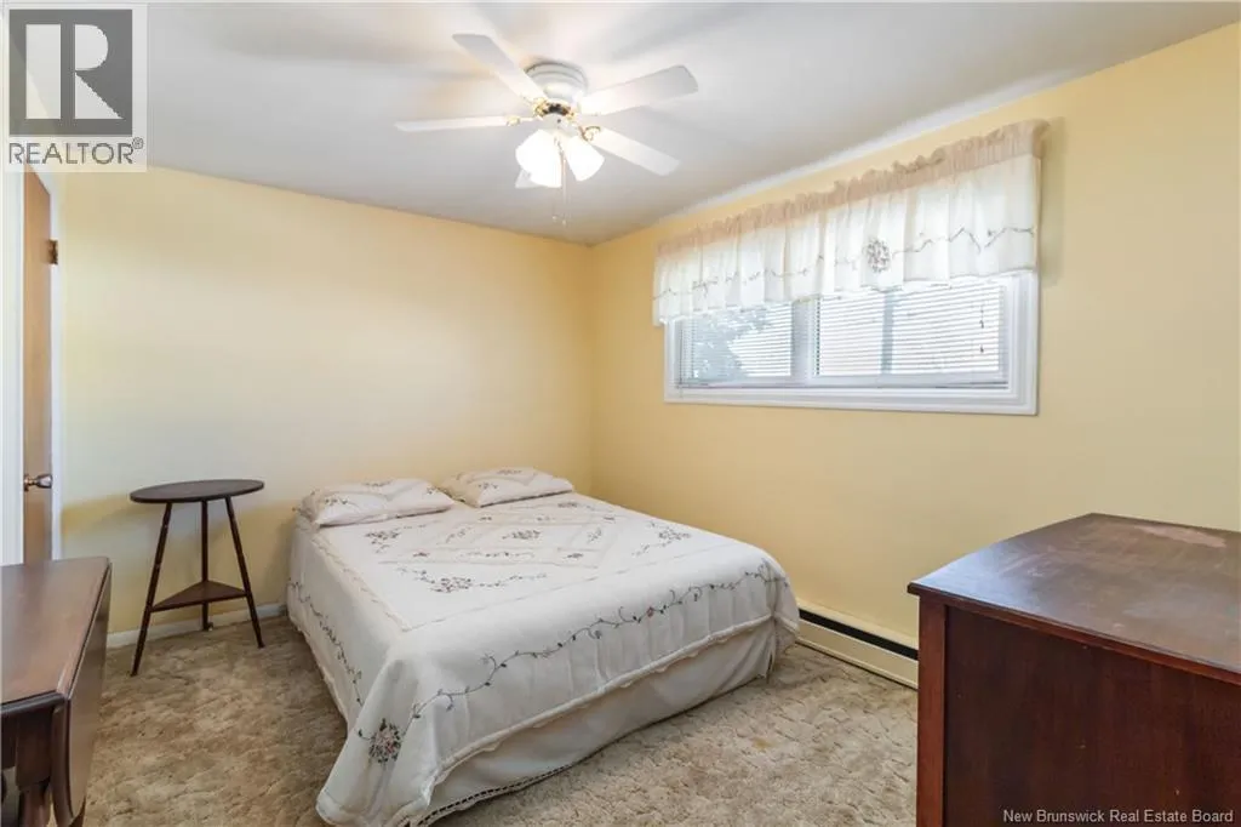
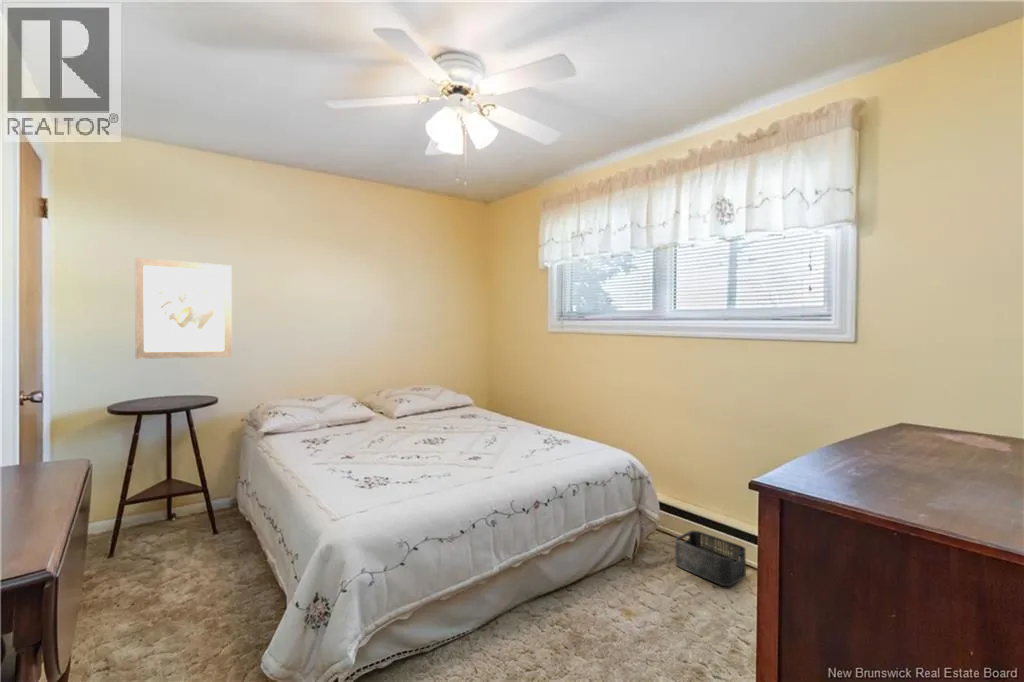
+ storage bin (709, 556)
+ wall art (185, 309)
